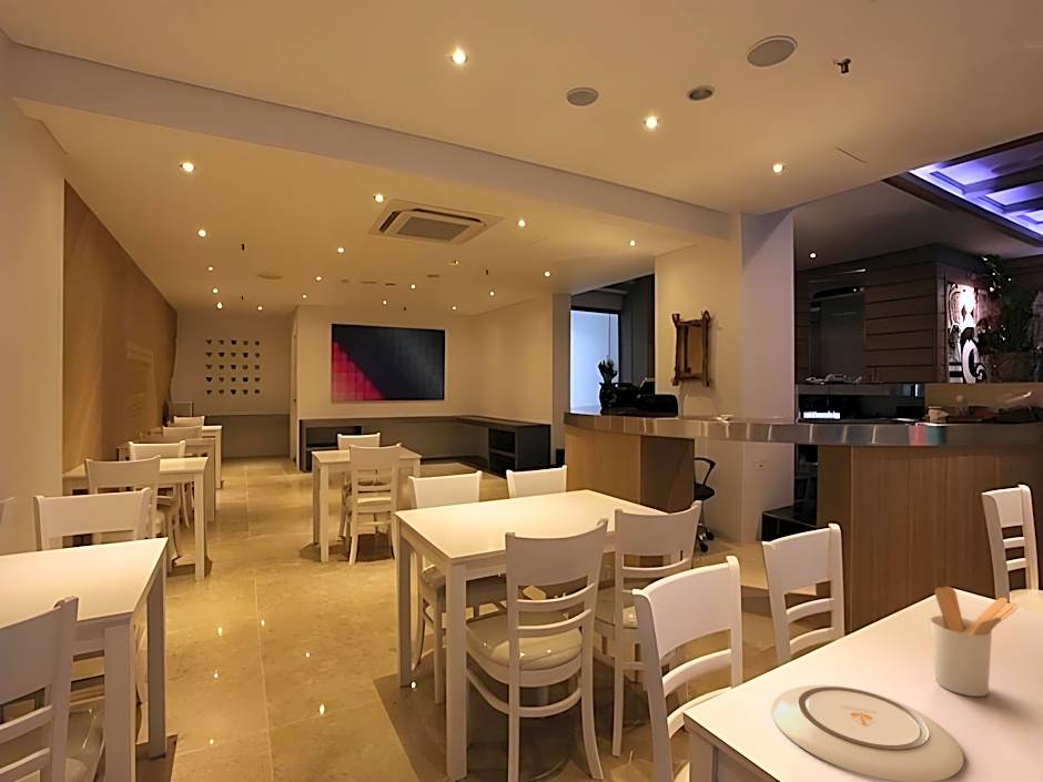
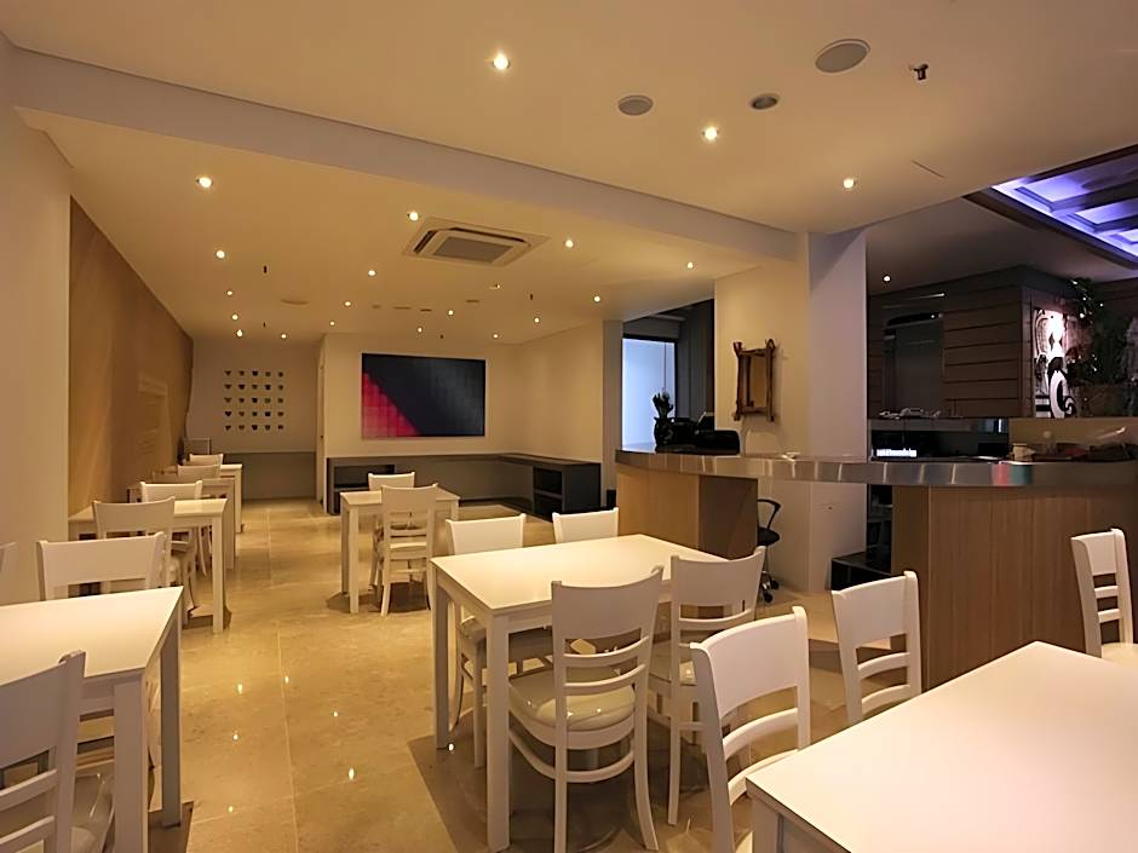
- plate (860, 721)
- utensil holder (974, 641)
